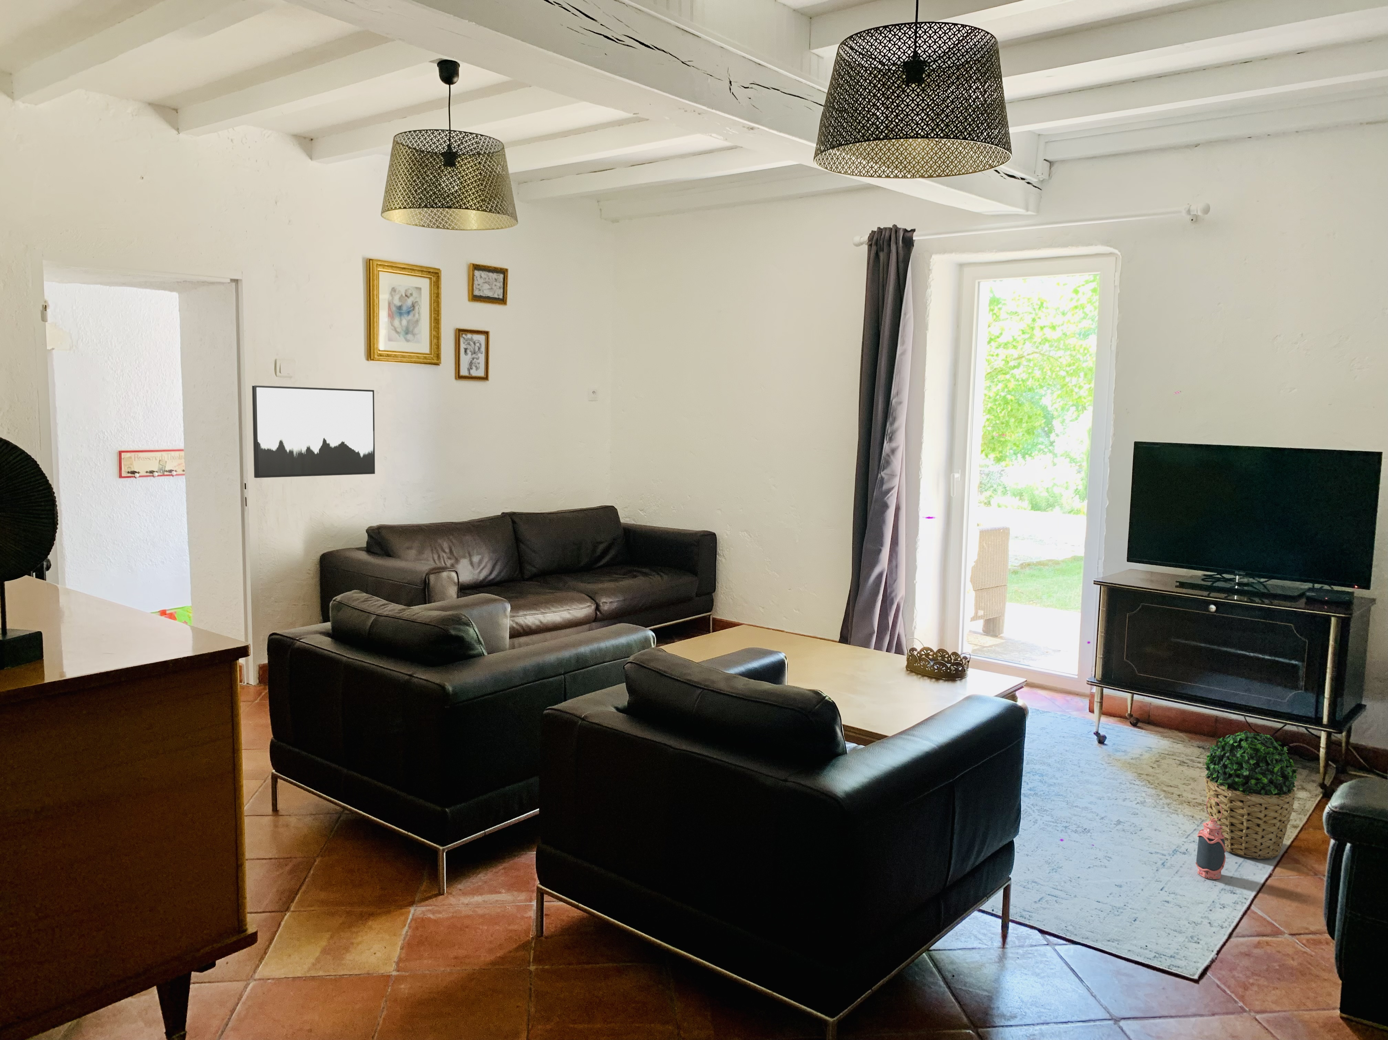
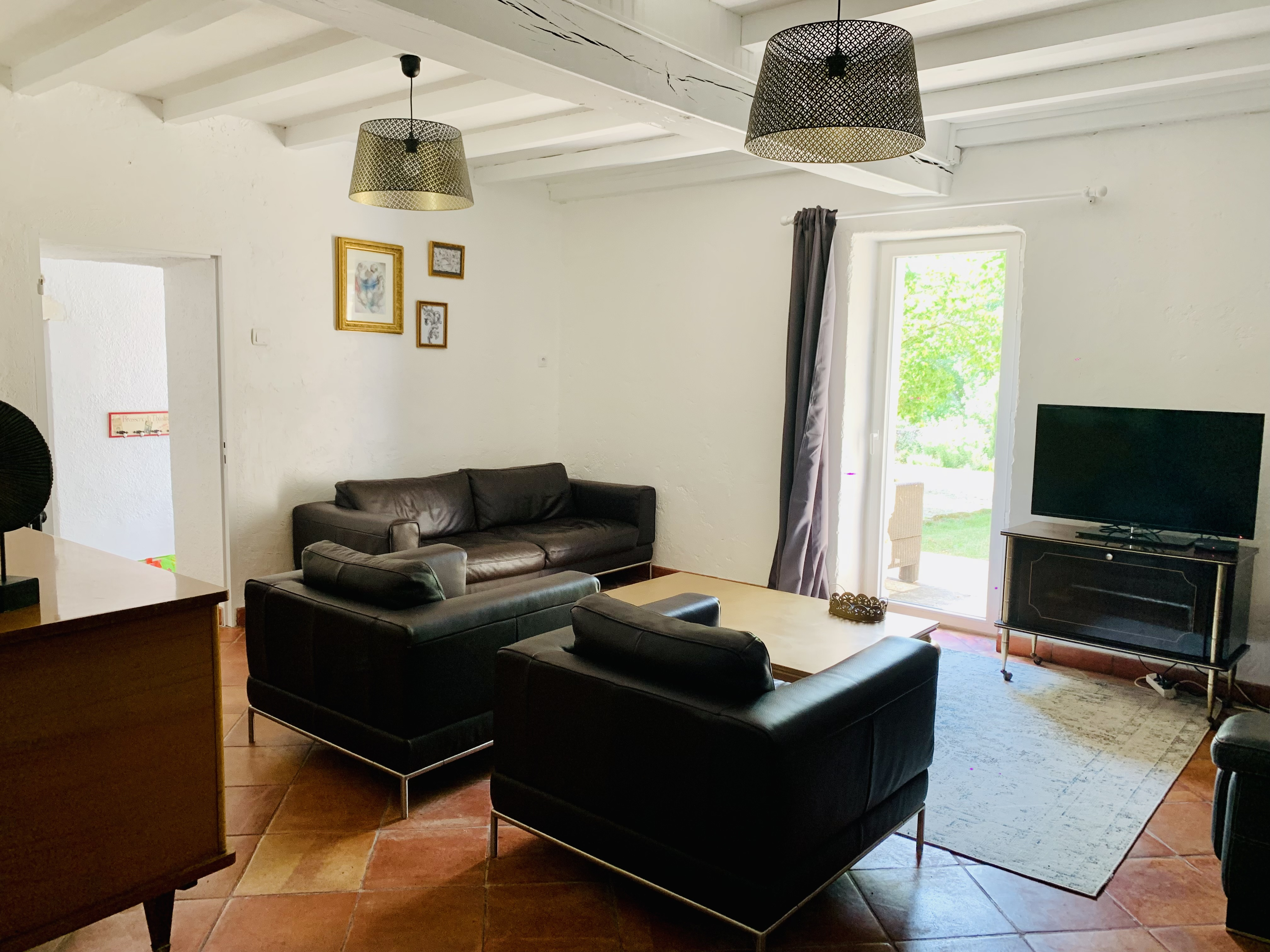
- potted plant (1249, 791)
- lantern (1212, 837)
- wall art (317, 432)
